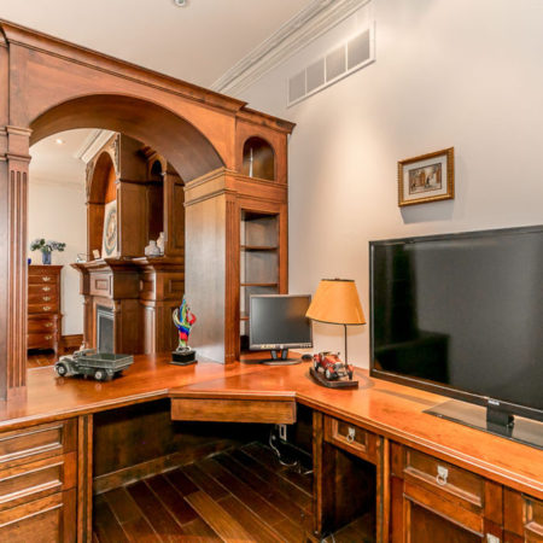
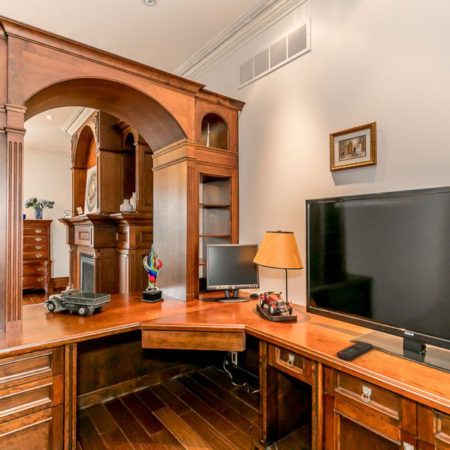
+ remote control (355, 350)
